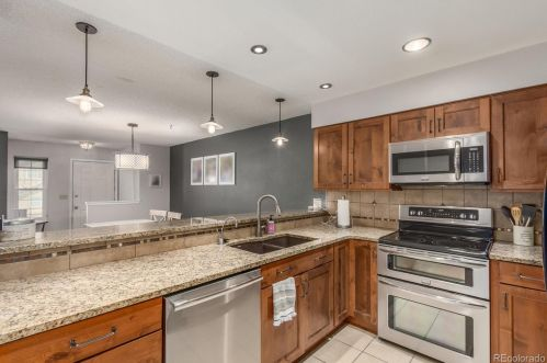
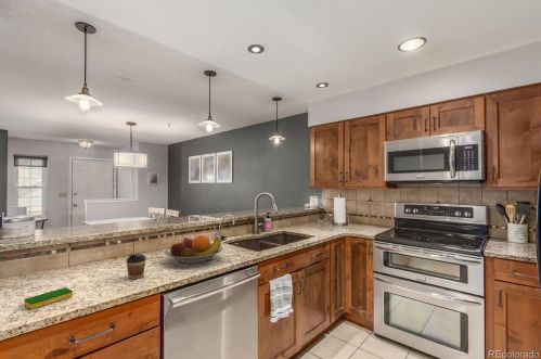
+ dish sponge (49, 297)
+ fruit bowl (194, 247)
+ coffee cup (136, 265)
